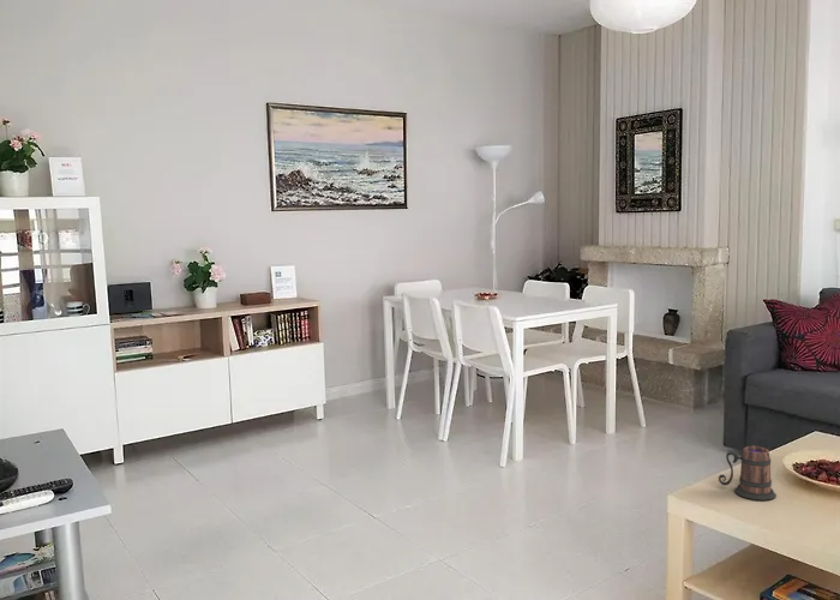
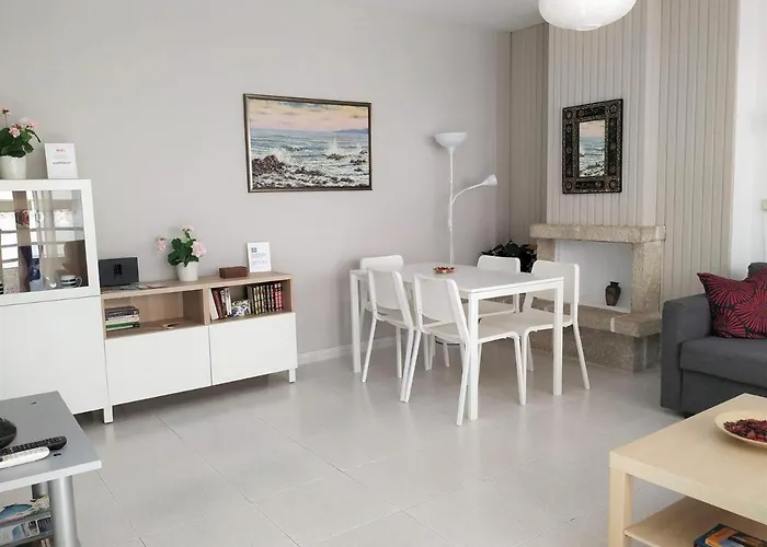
- mug (746, 469)
